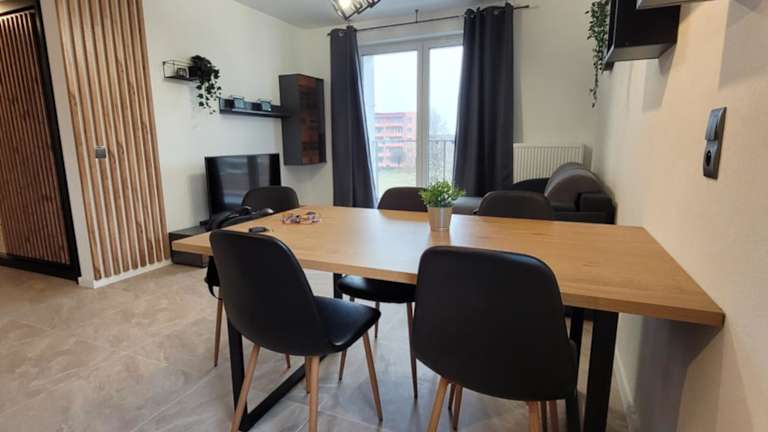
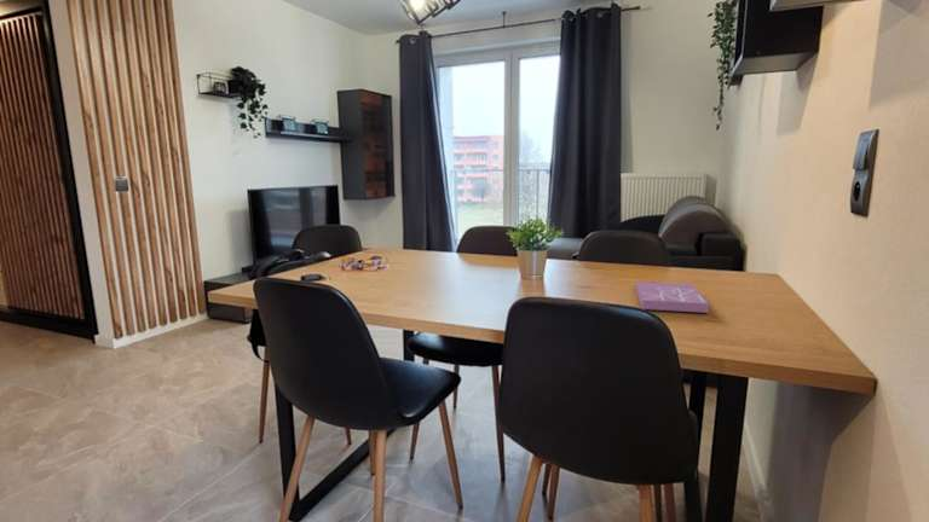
+ book (668, 295)
